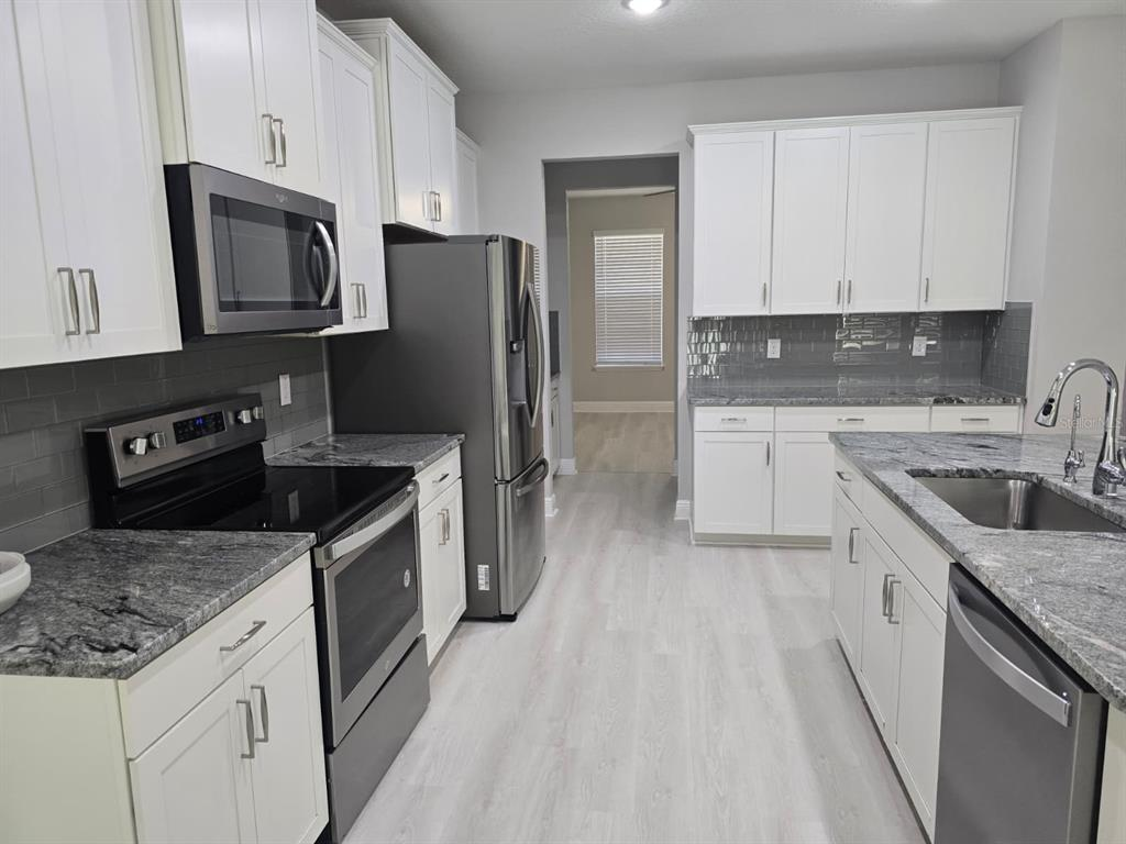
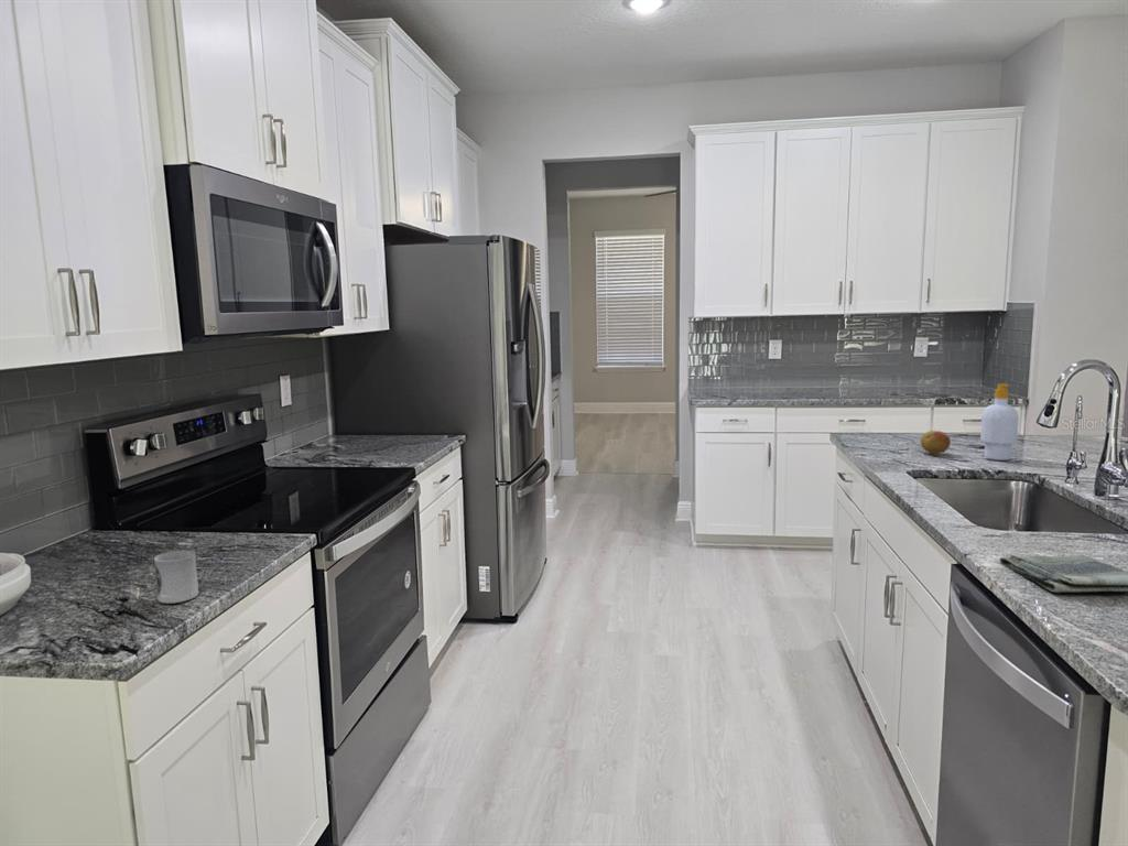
+ dish towel (1071, 570)
+ fruit (935, 442)
+ cup (176, 573)
+ soap bottle (999, 421)
